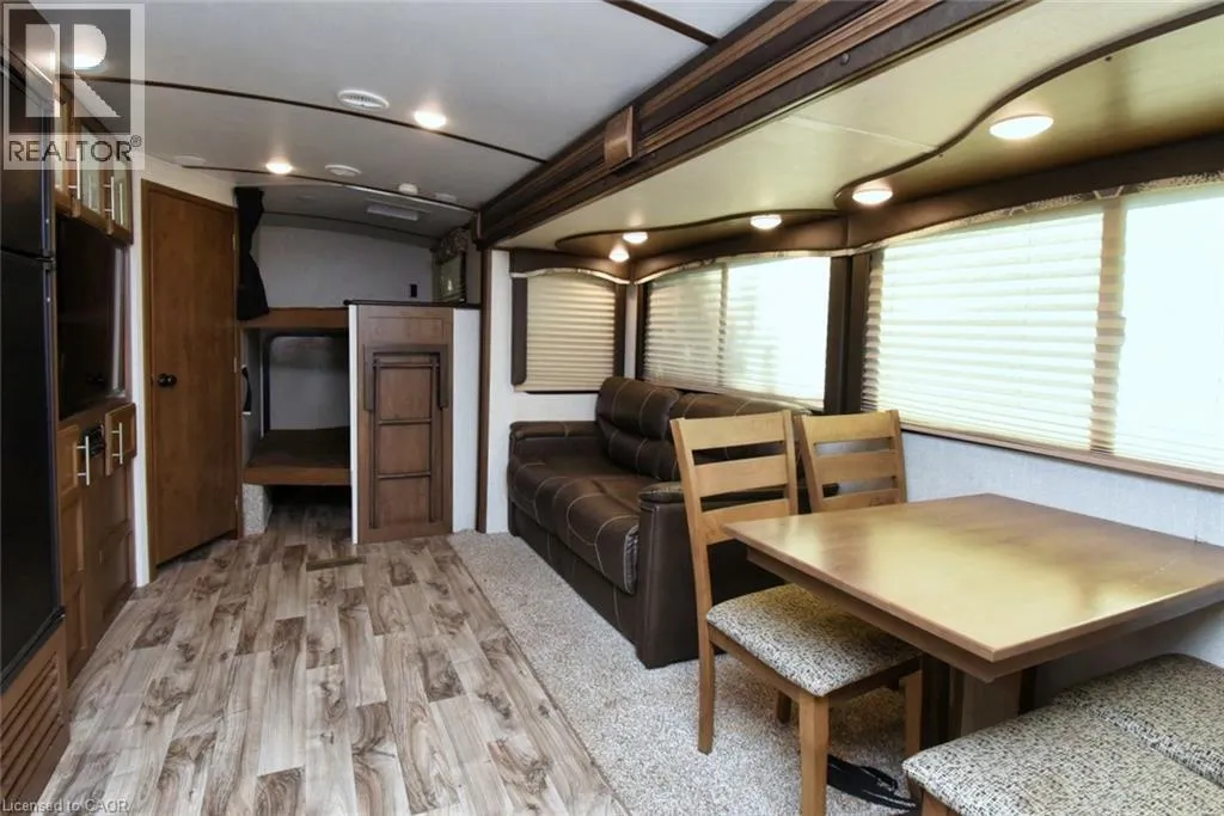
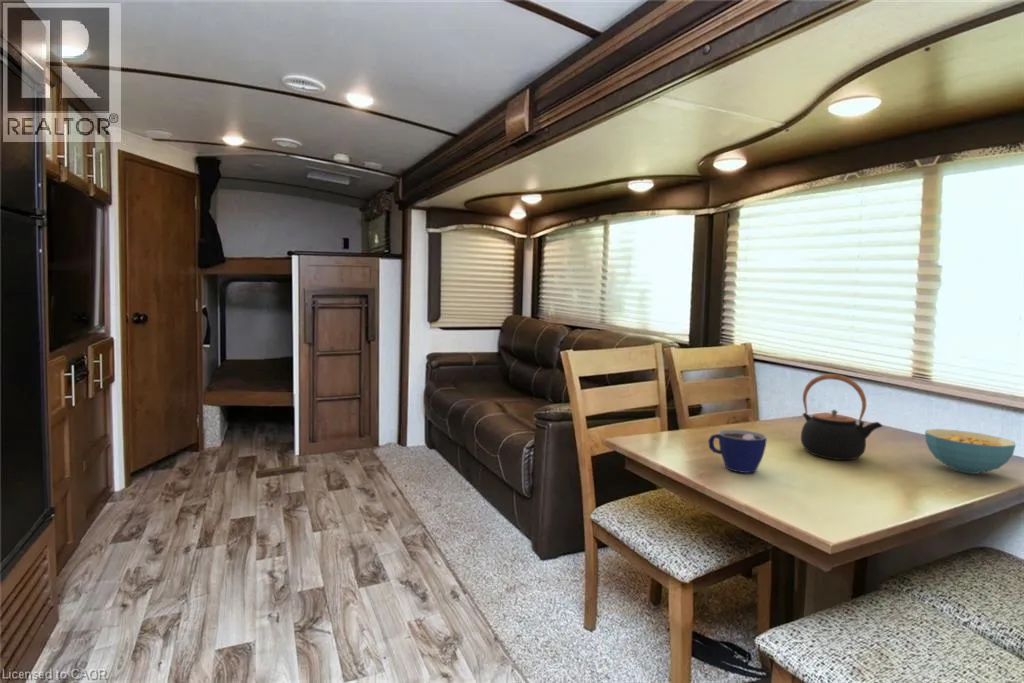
+ teapot (840, 415)
+ cereal bowl (967, 453)
+ cup (734, 449)
